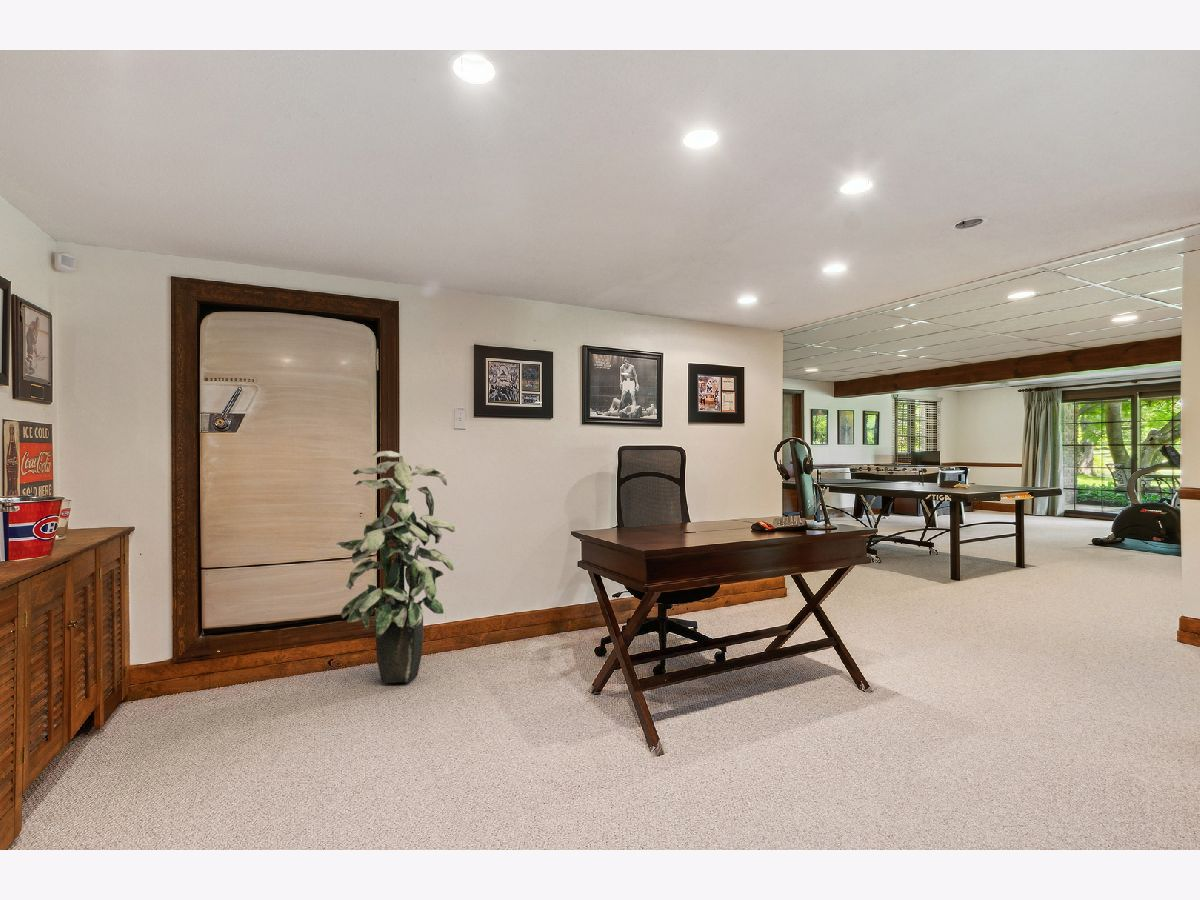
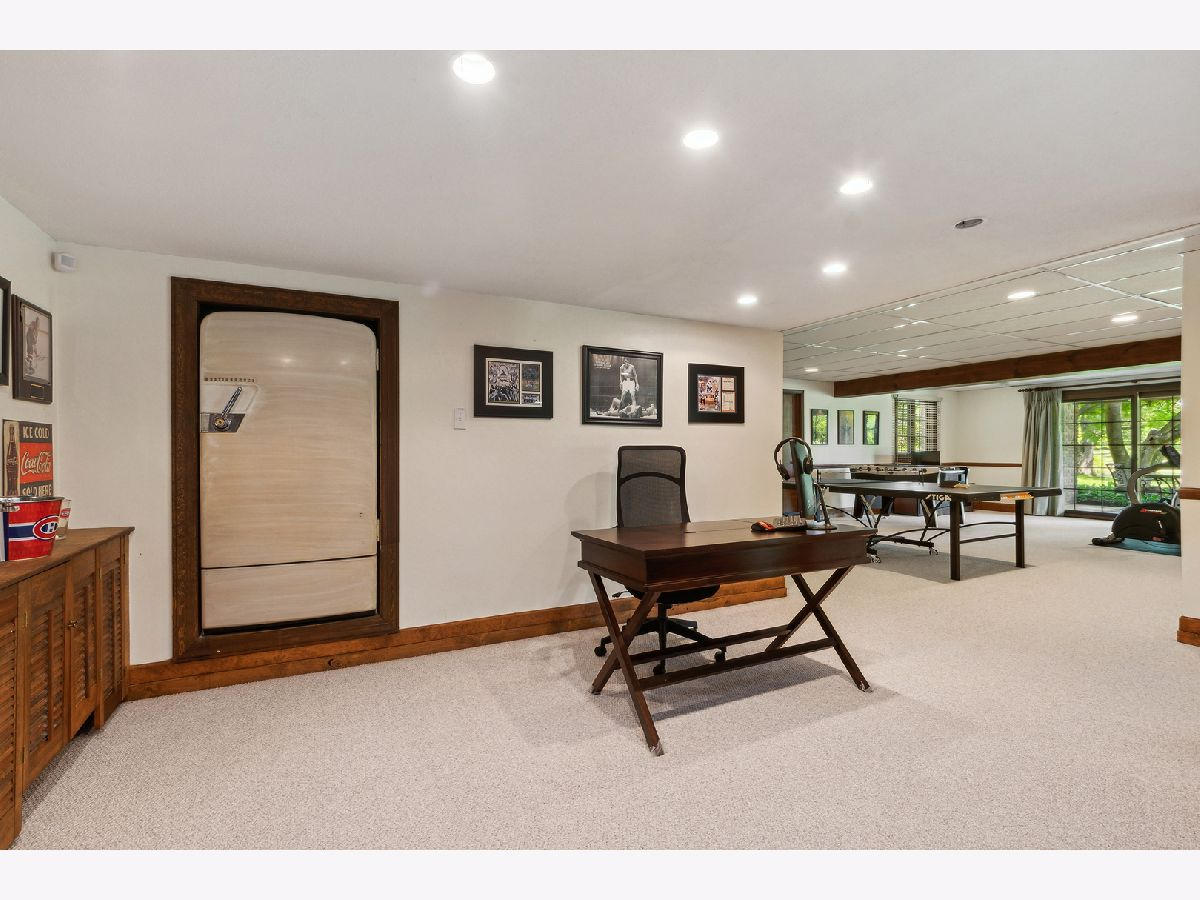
- indoor plant (395, 563)
